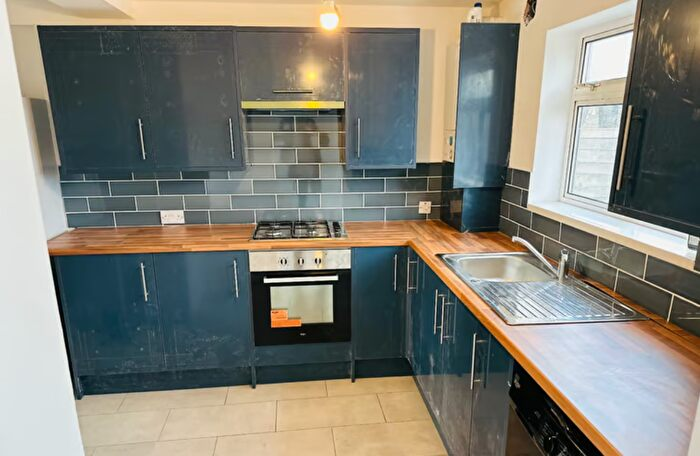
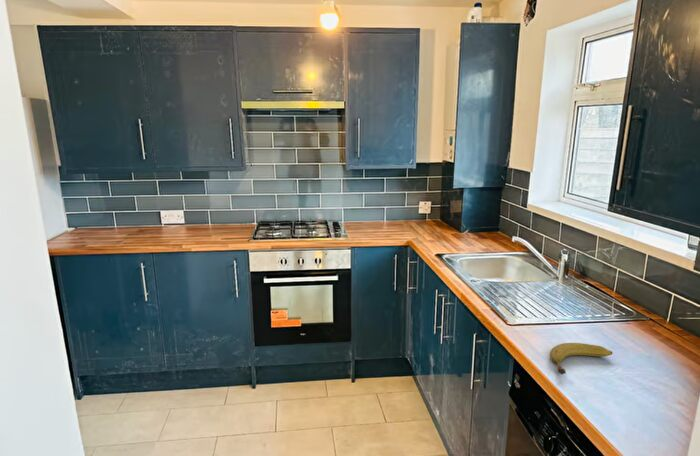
+ fruit (582, 354)
